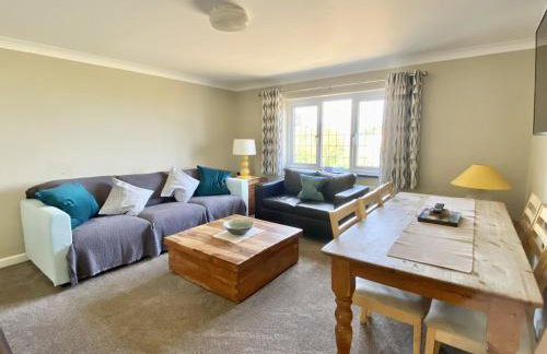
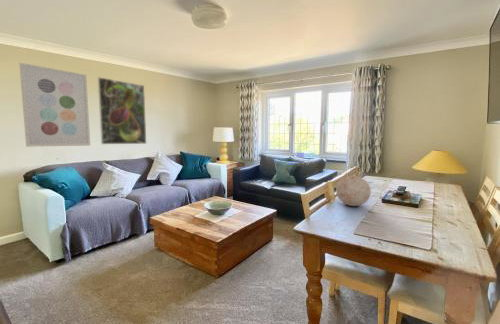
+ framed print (123, 113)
+ wall art (58, 108)
+ decorative ball (352, 190)
